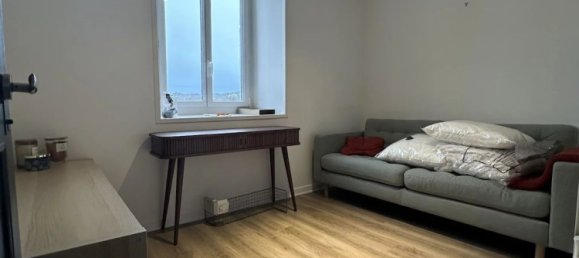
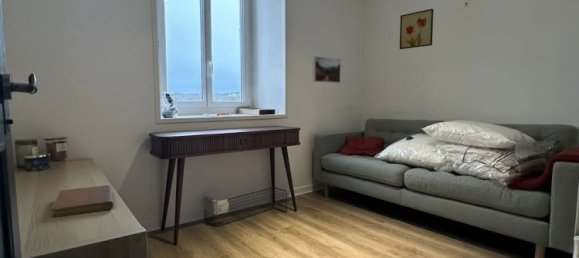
+ notebook (85, 199)
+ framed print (327, 70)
+ wall art (416, 29)
